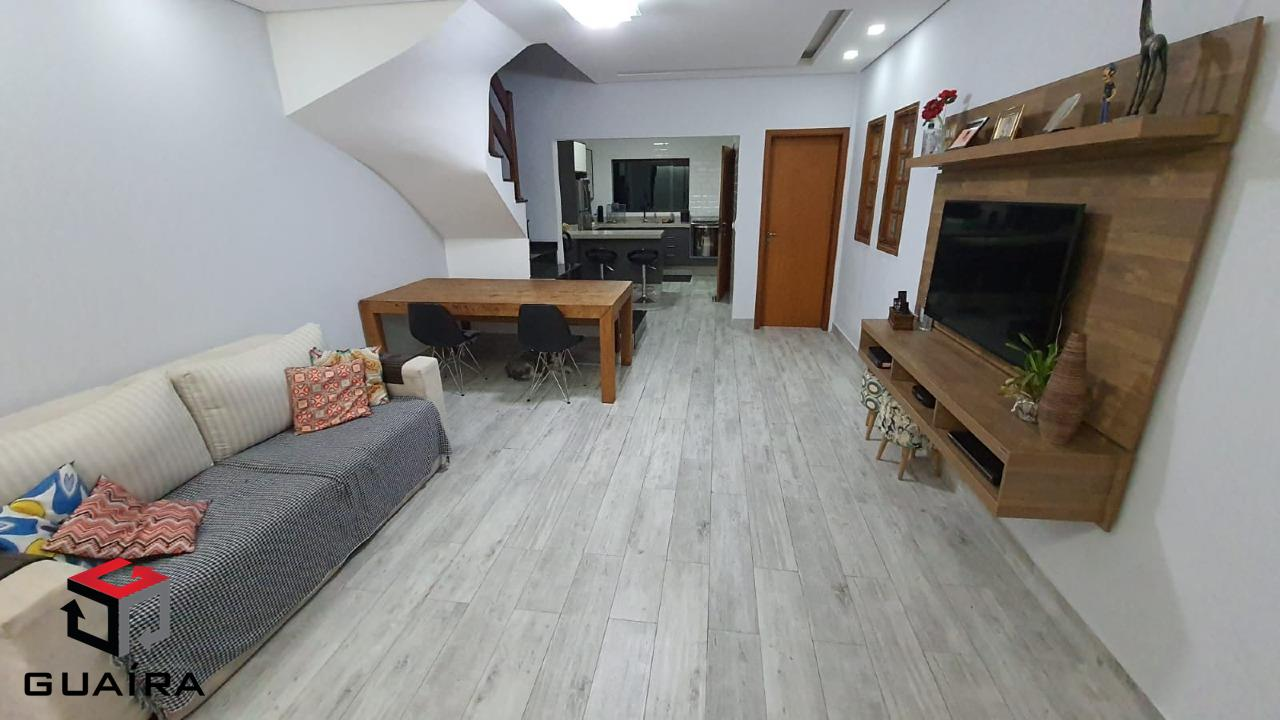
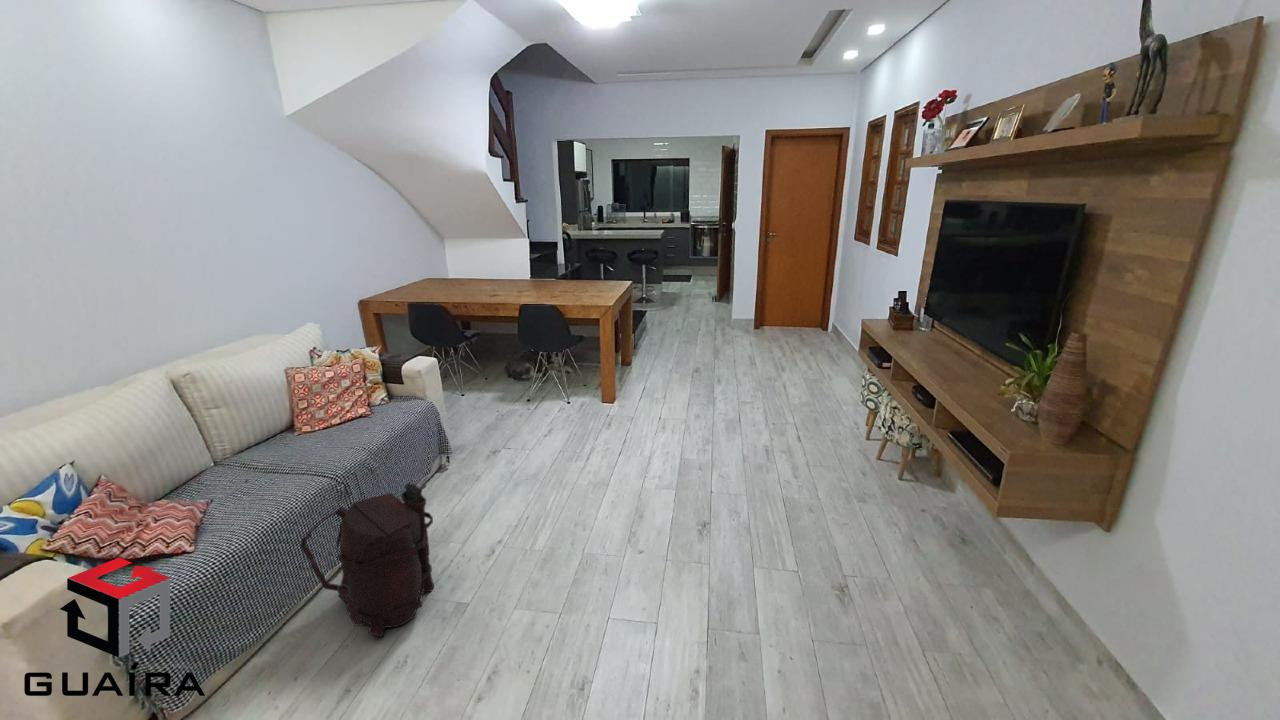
+ backpack (380, 555)
